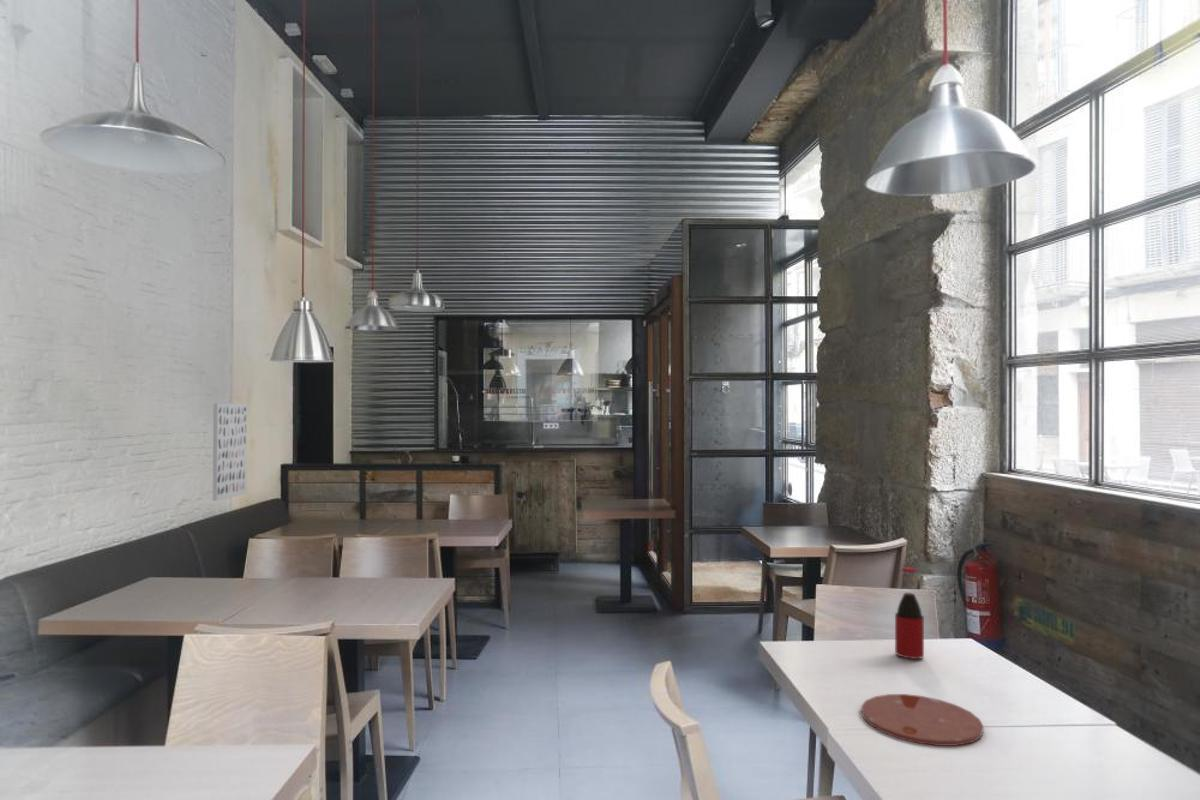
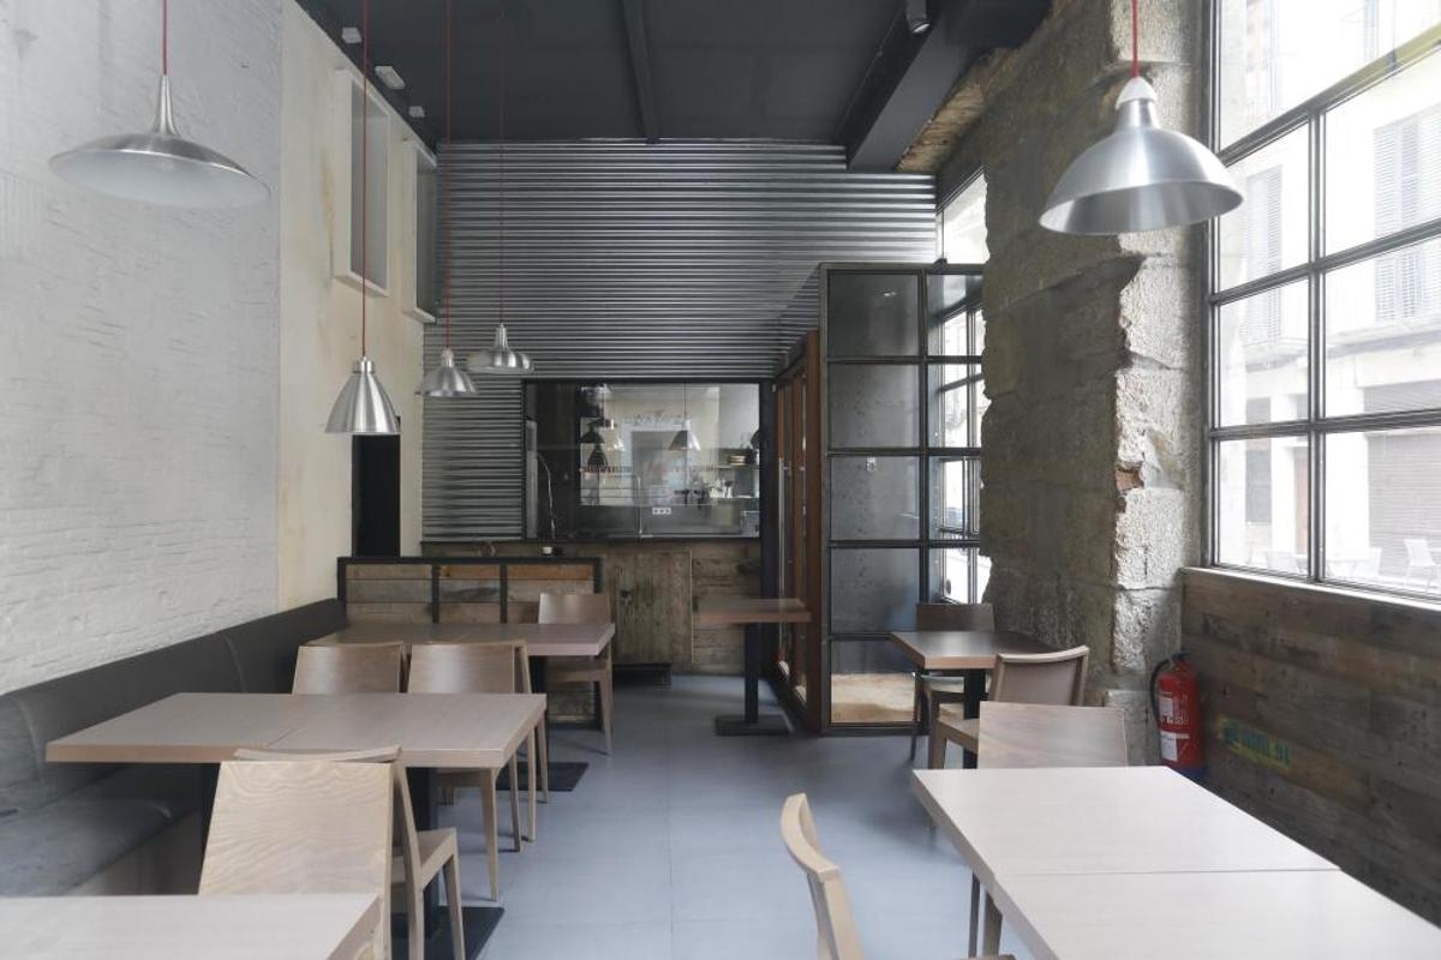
- plate (920, 718)
- bottle (909, 612)
- wall art (230, 450)
